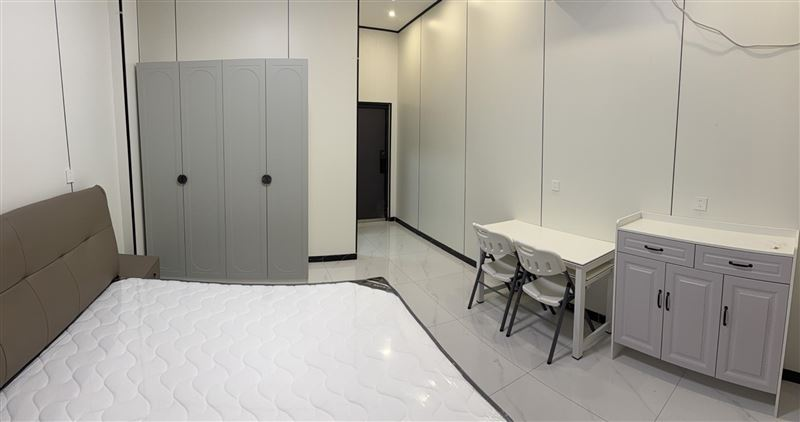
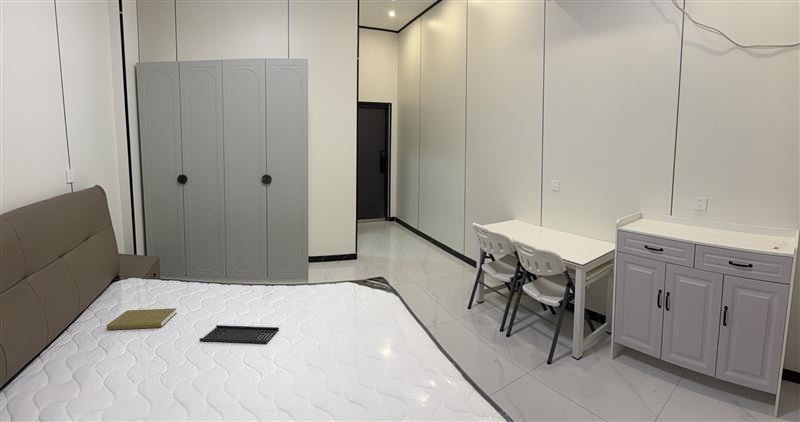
+ tray (240, 334)
+ book (143, 318)
